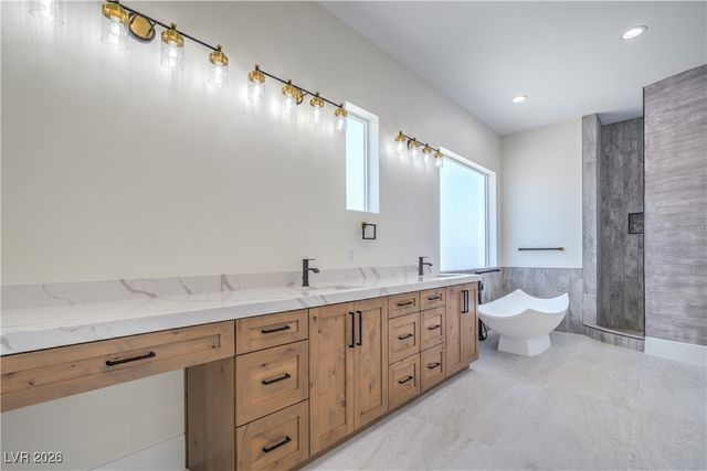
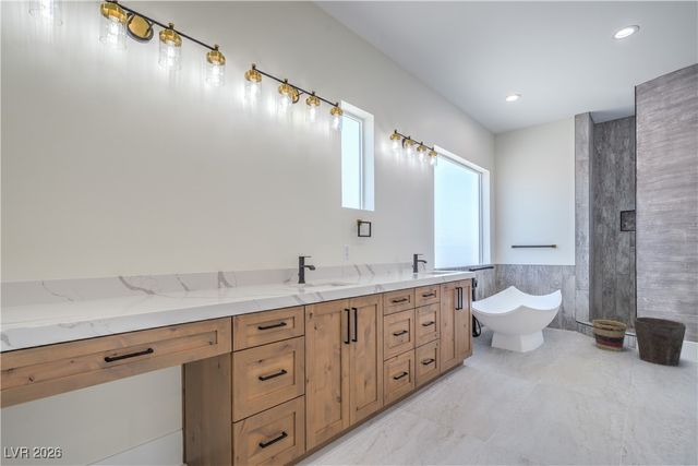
+ basket (609, 335)
+ waste bin (658, 340)
